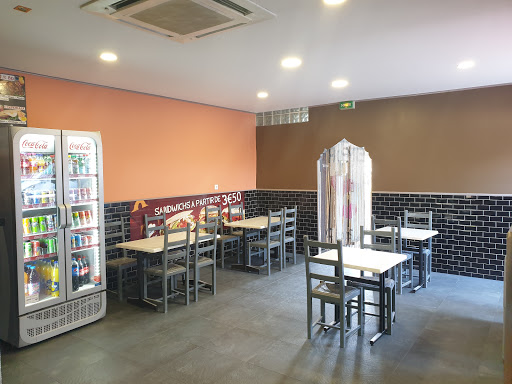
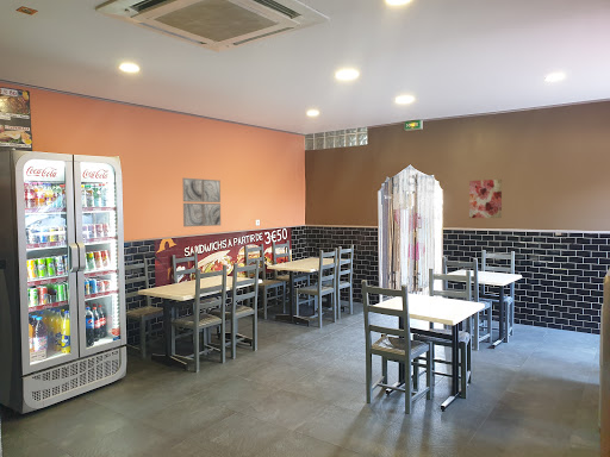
+ wall art (203, 201)
+ wall art (485, 199)
